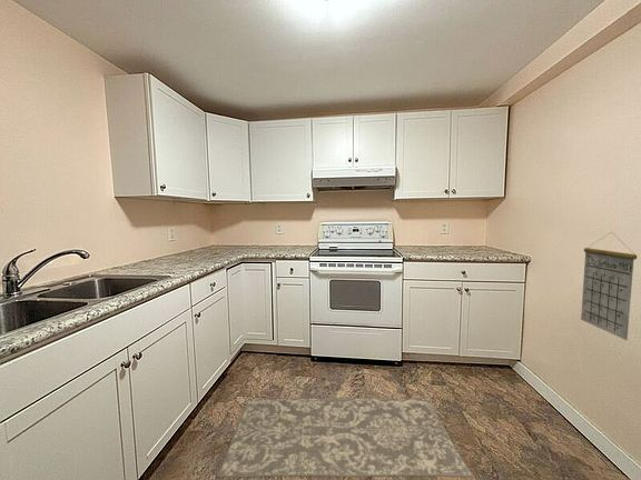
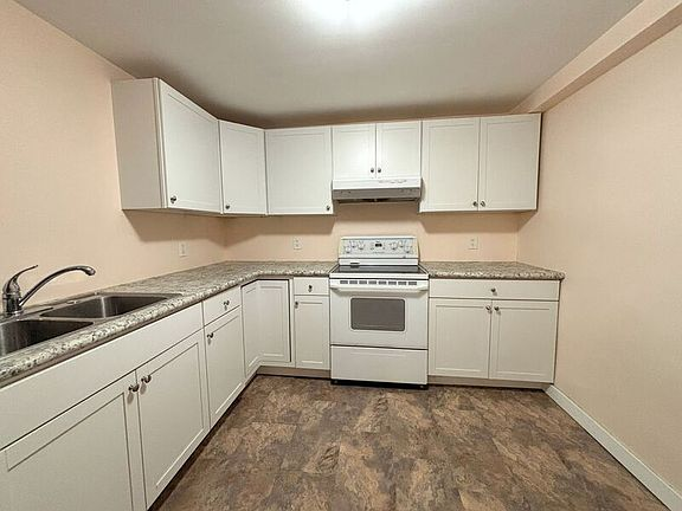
- calendar (605, 281)
- rug (341, 430)
